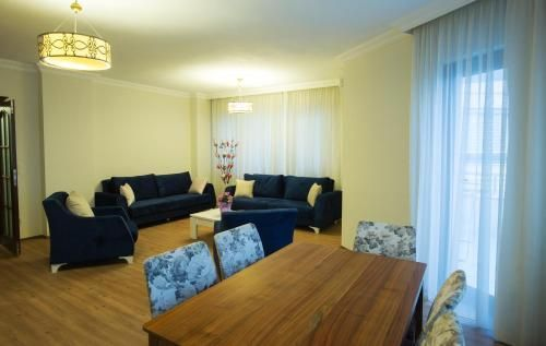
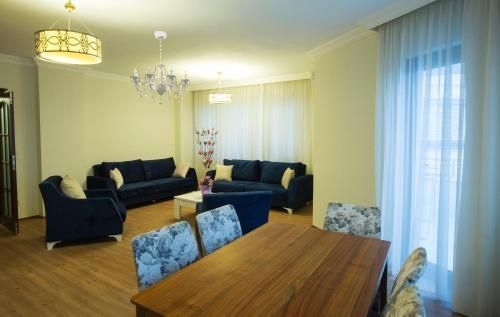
+ chandelier (160, 68)
